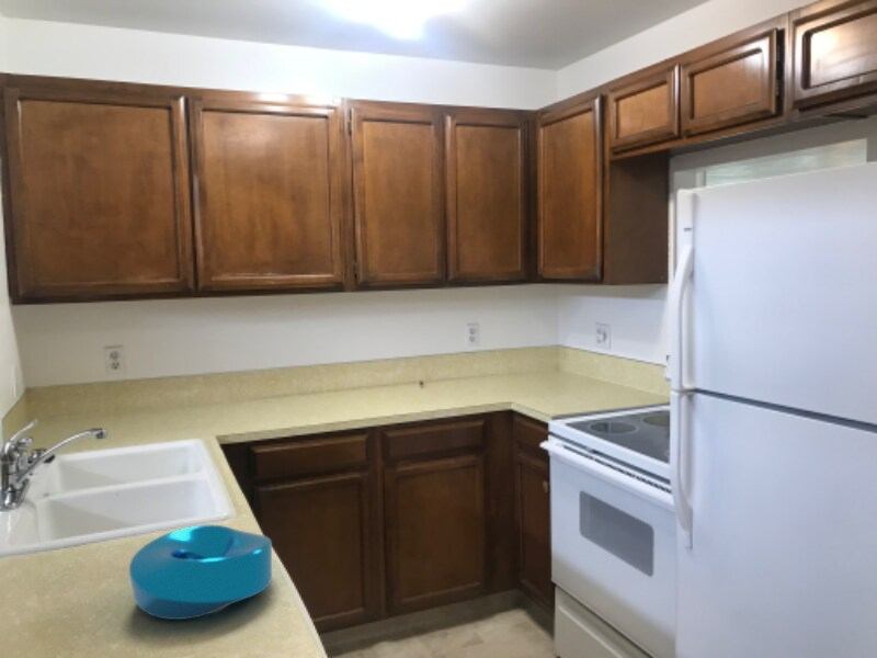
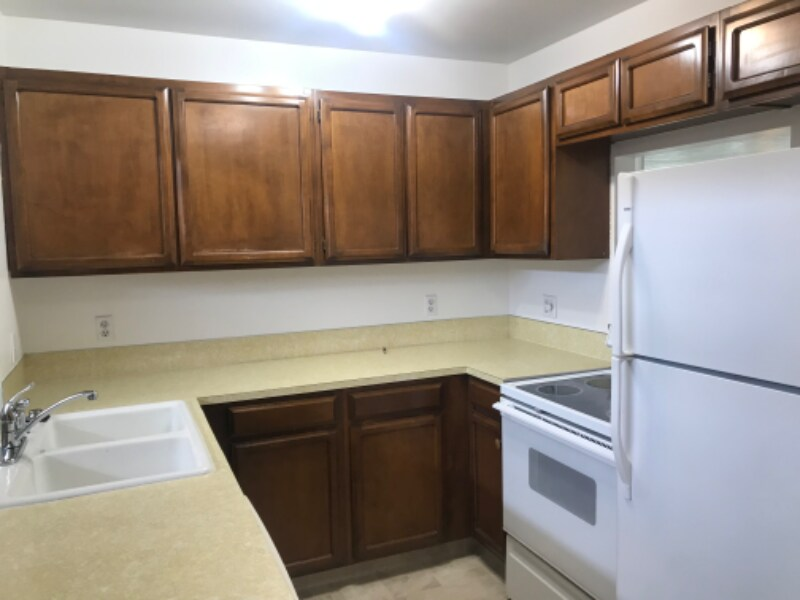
- bowl (204, 568)
